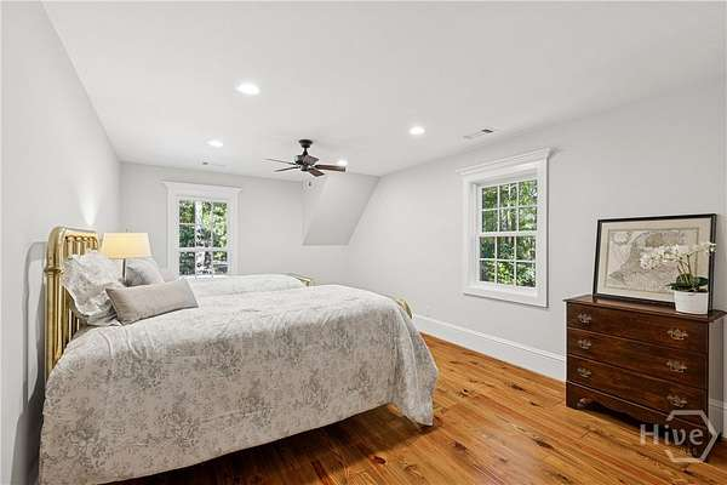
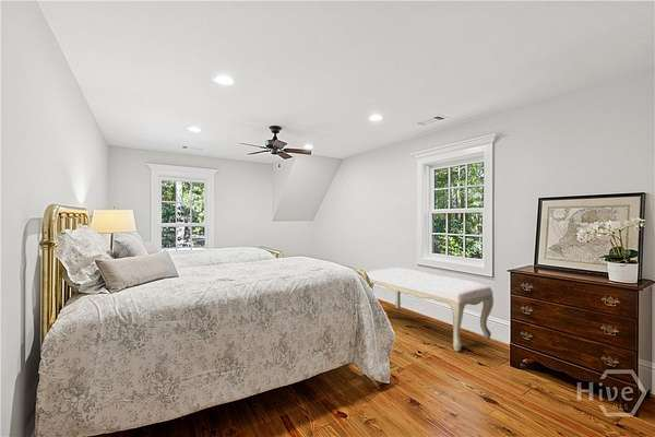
+ bench (421, 297)
